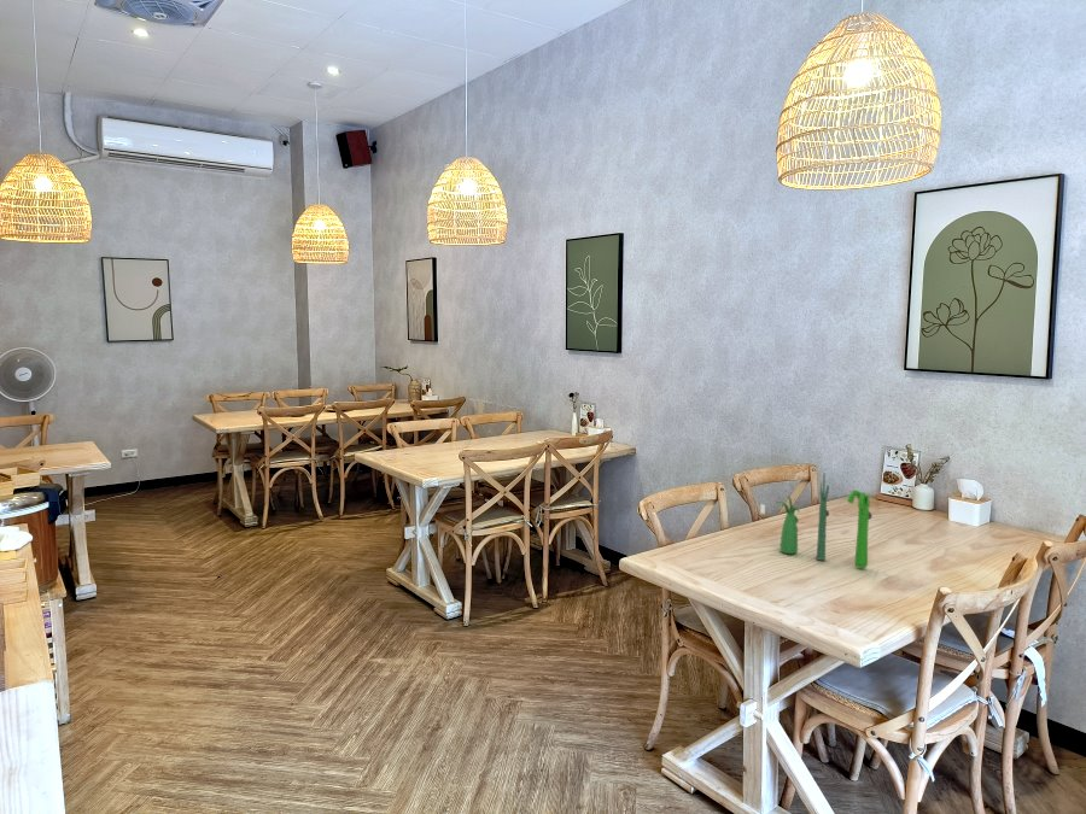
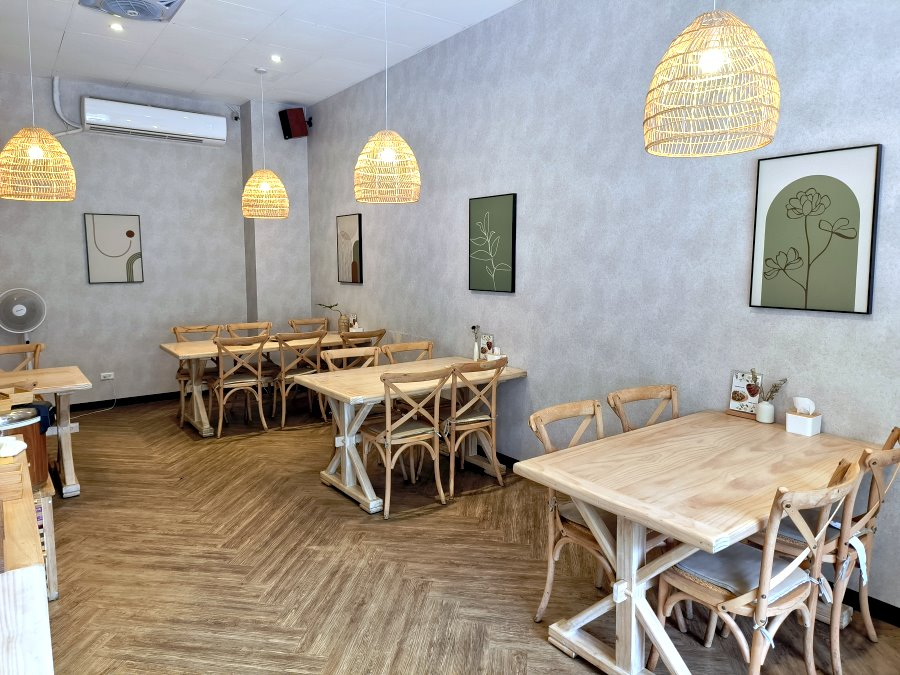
- plant (819, 515)
